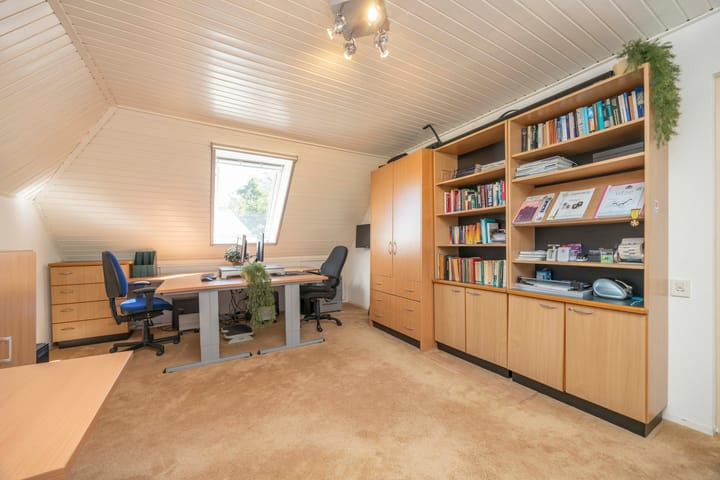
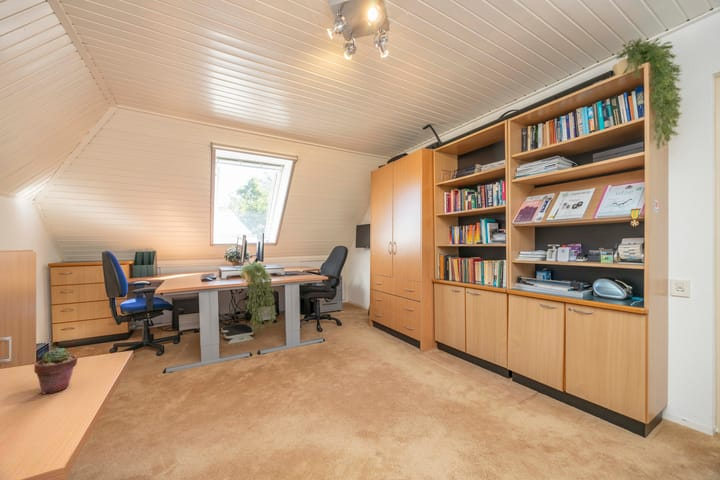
+ potted succulent (56, 368)
